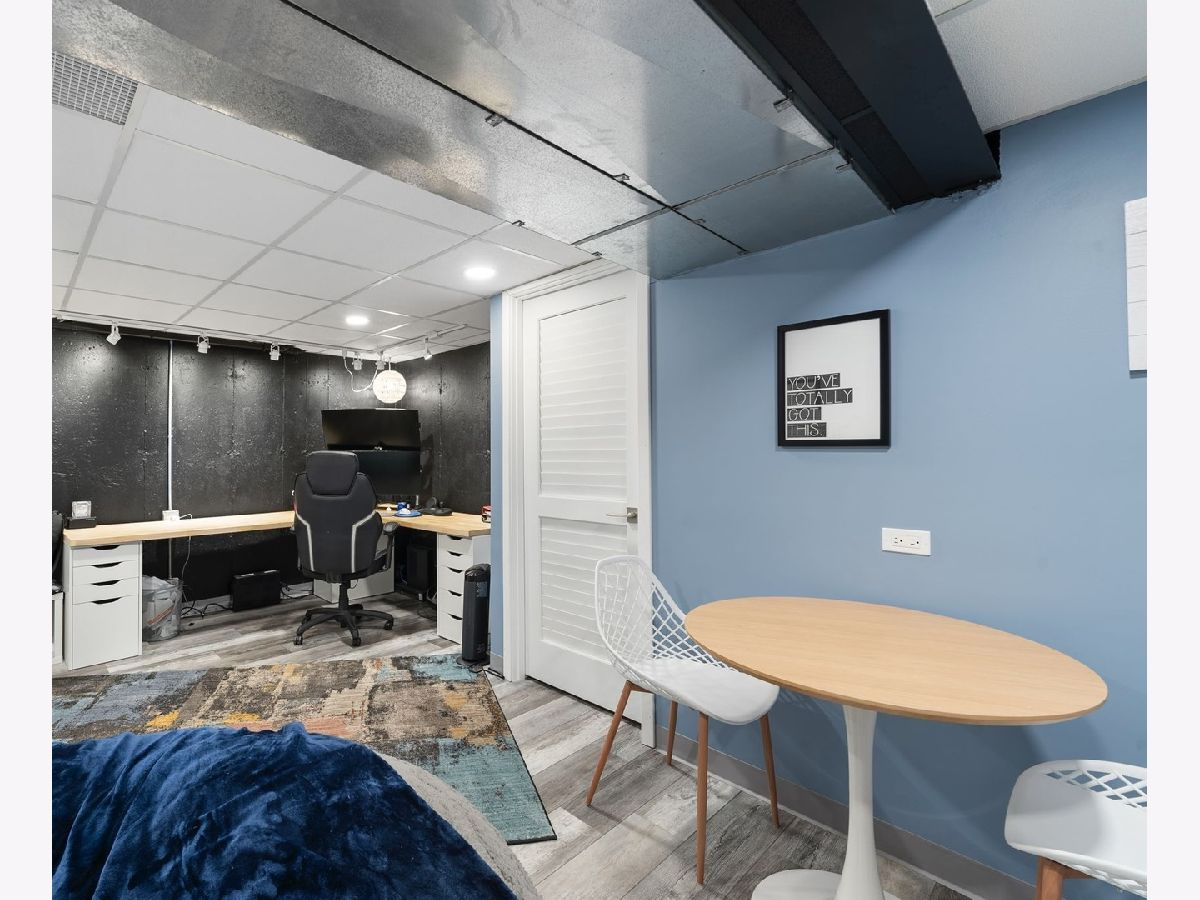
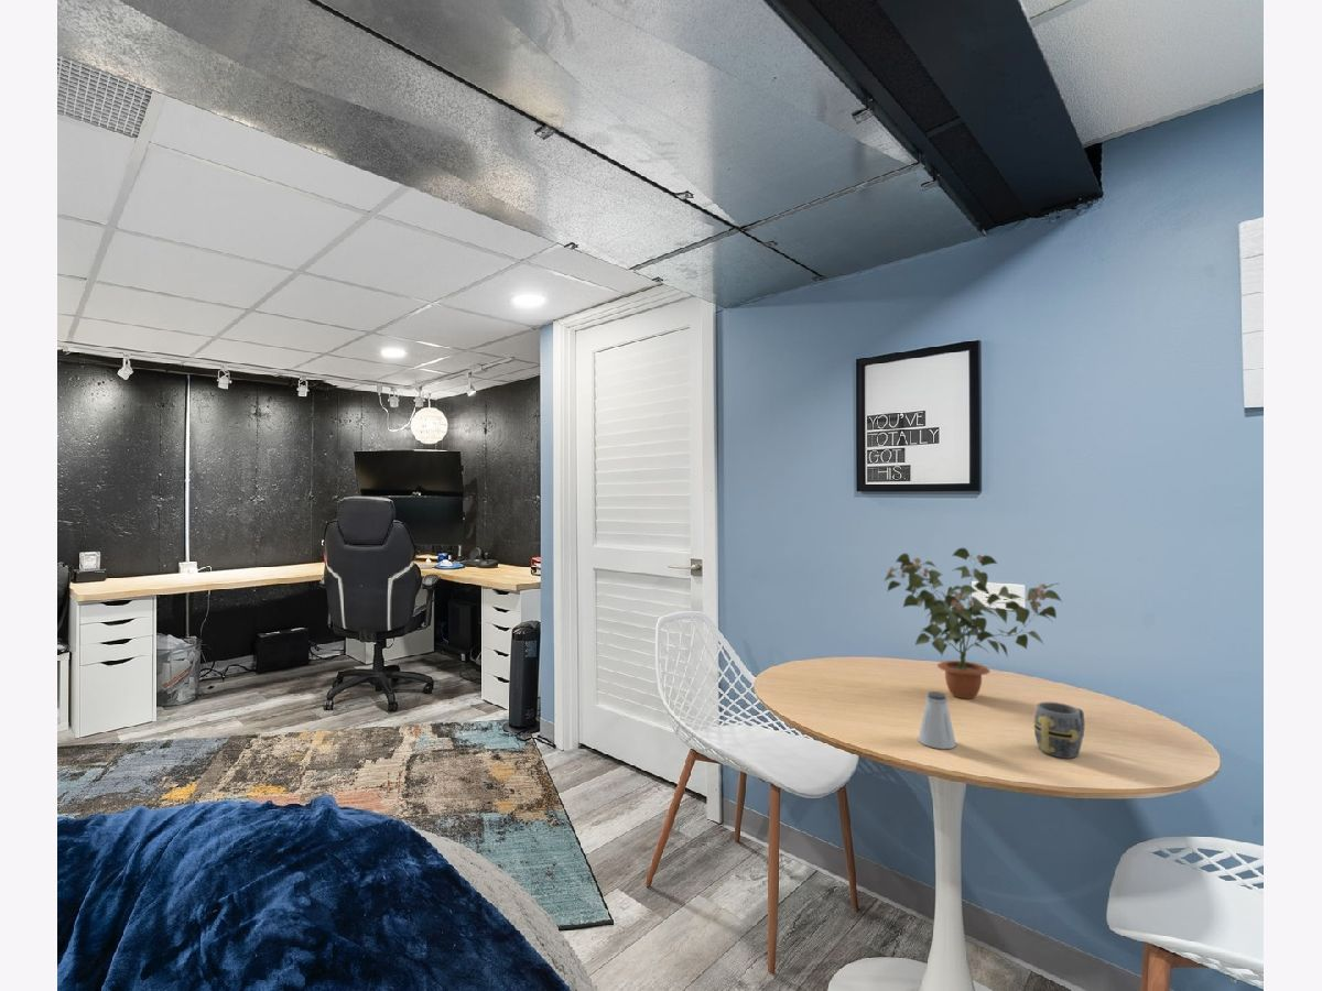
+ mug (1063, 728)
+ saltshaker (936, 717)
+ potted plant (964, 621)
